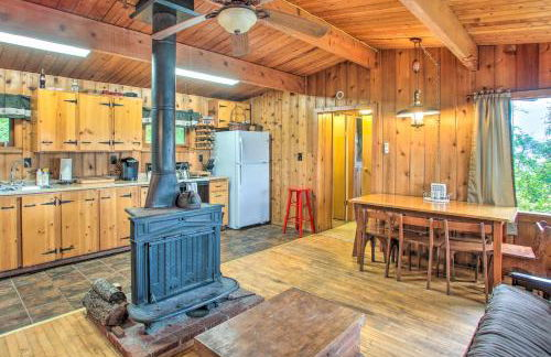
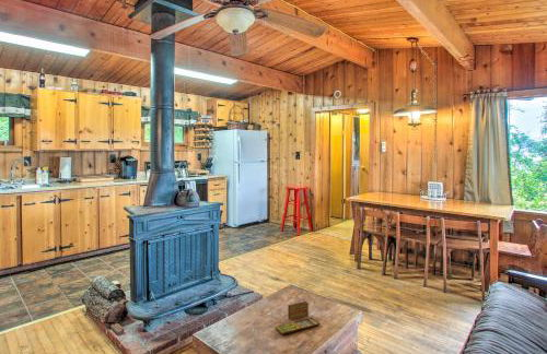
+ board game (294, 316)
